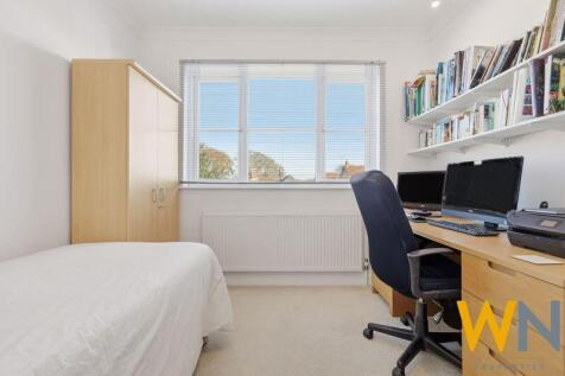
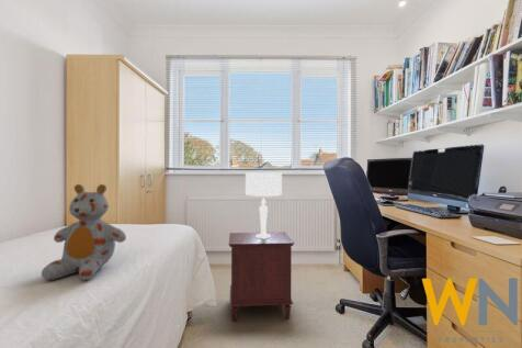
+ table lamp (263, 204)
+ nightstand (259, 272)
+ stuffed bear (82, 228)
